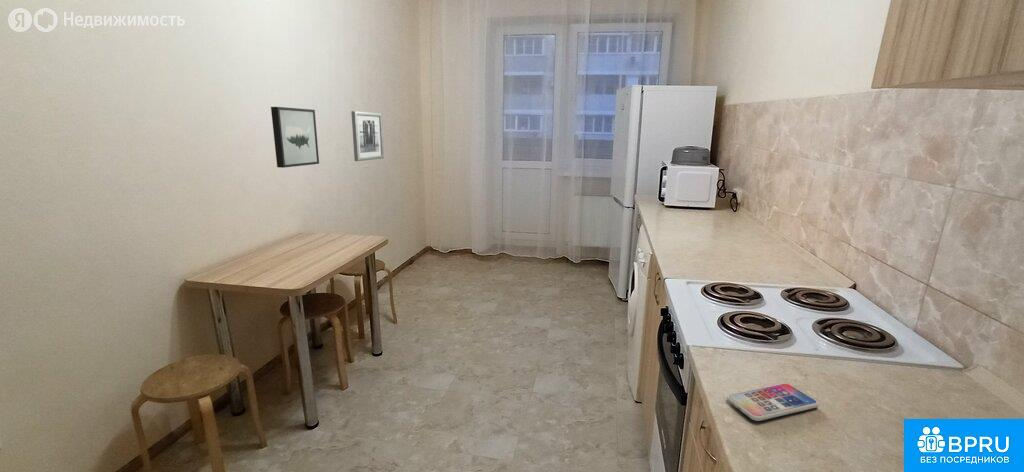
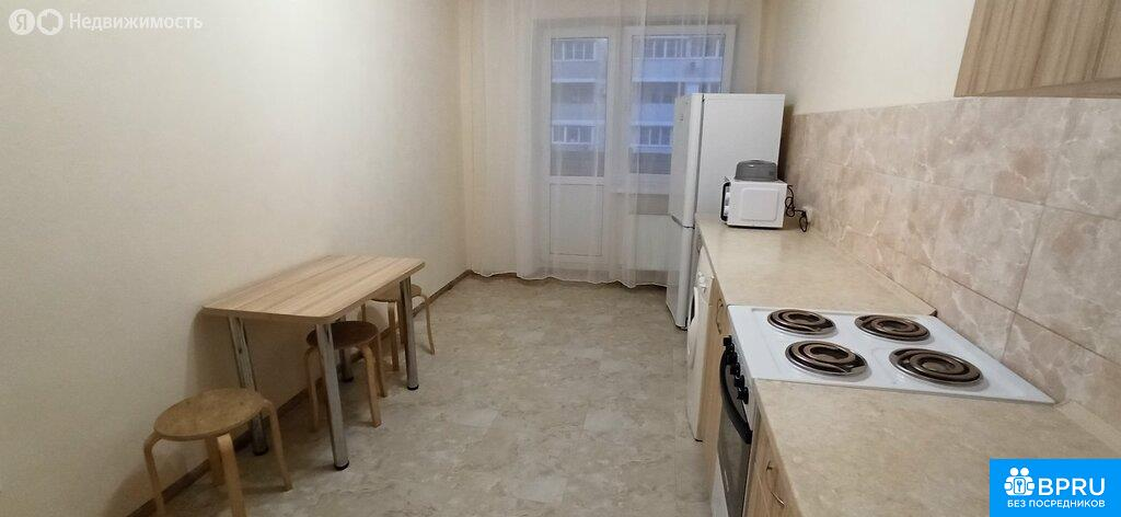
- smartphone (772, 400)
- wall art (368, 136)
- wall art (296, 137)
